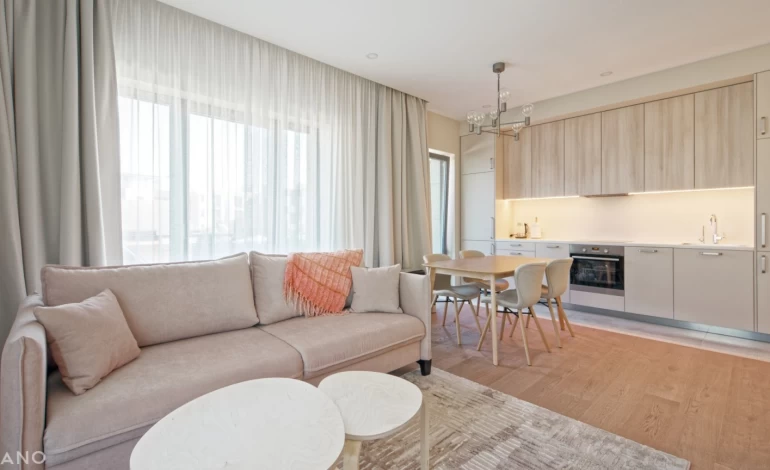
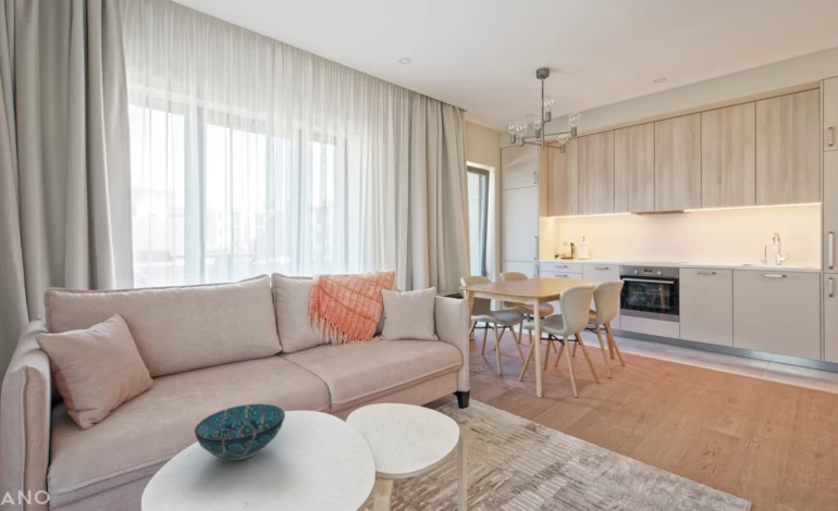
+ decorative bowl (242, 436)
